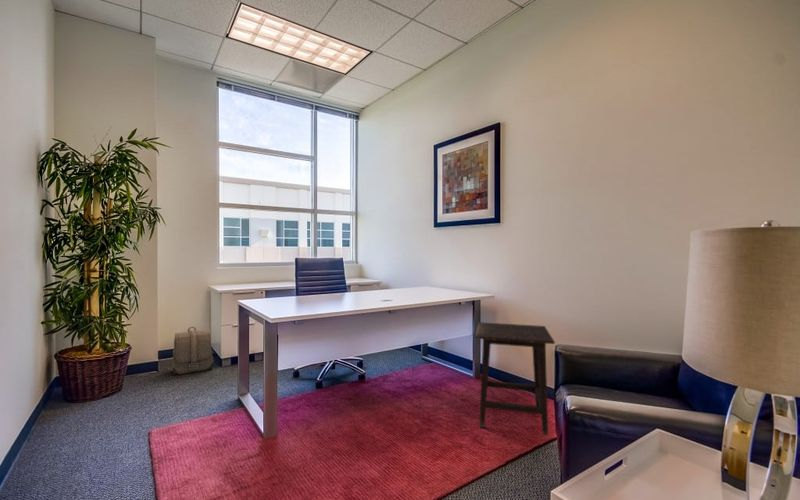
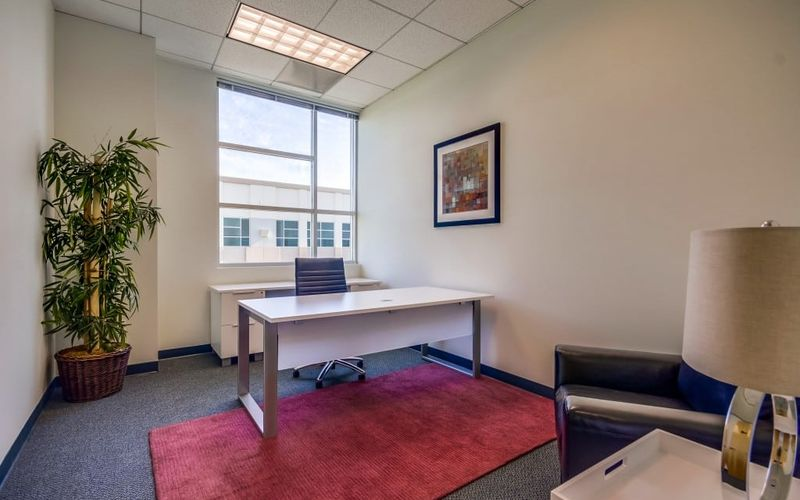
- backpack (193, 349)
- side table (511, 383)
